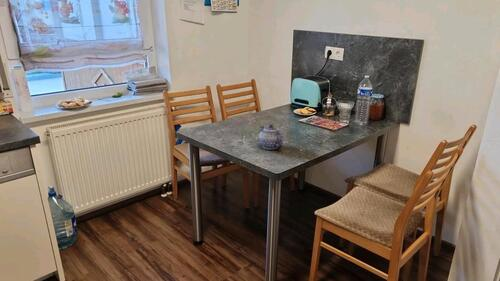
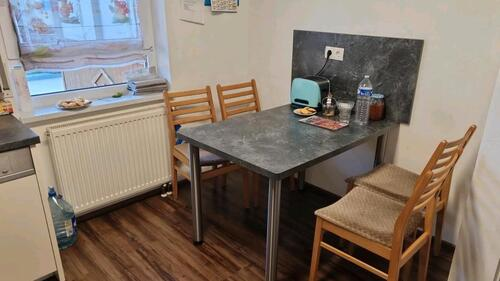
- teapot (270, 135)
